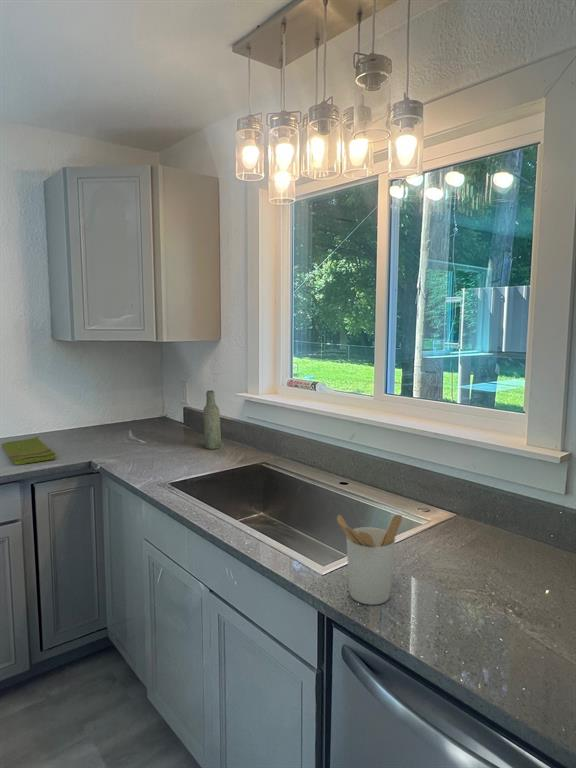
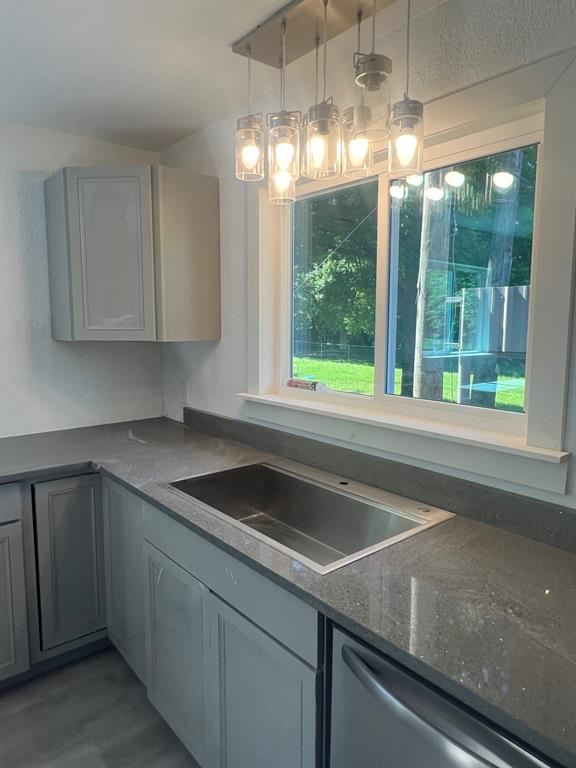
- bottle (212, 419)
- utensil holder (365, 556)
- dish towel (27, 449)
